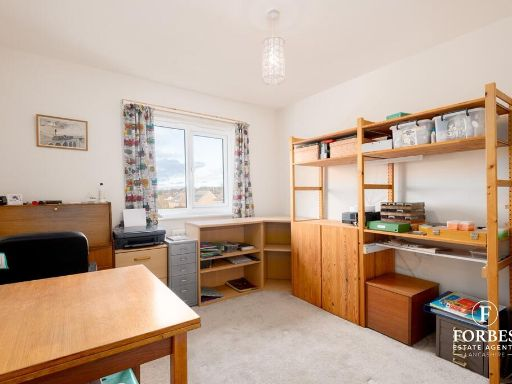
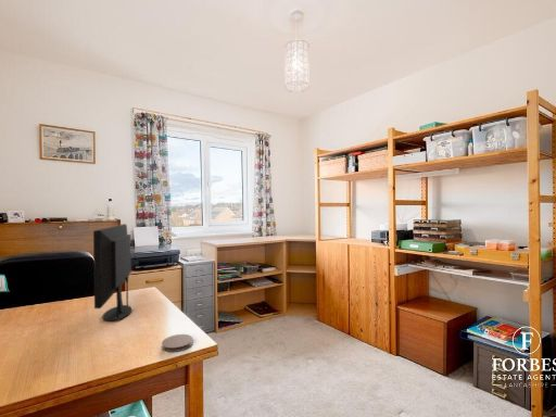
+ computer monitor (114, 269)
+ coaster (177, 342)
